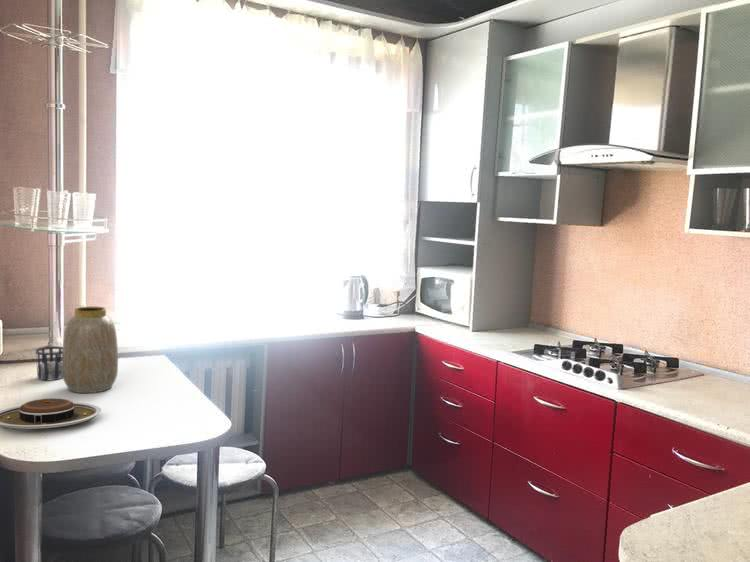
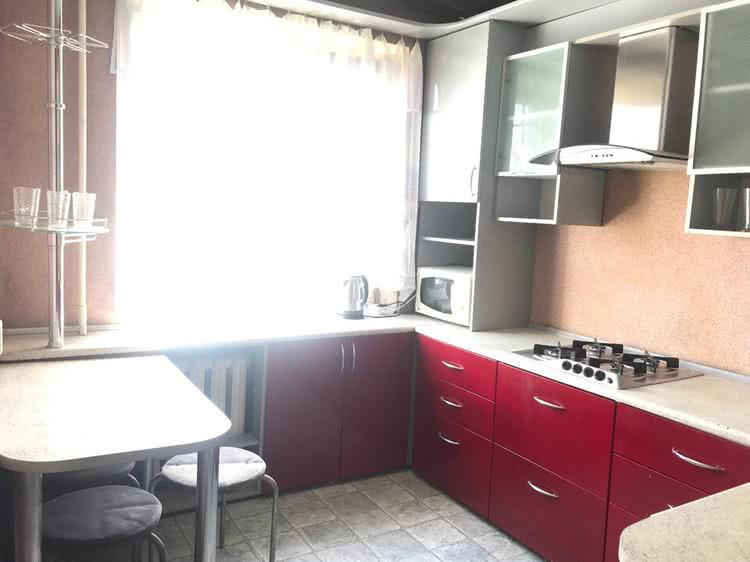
- plate (47, 411)
- cup (51, 363)
- vase (90, 348)
